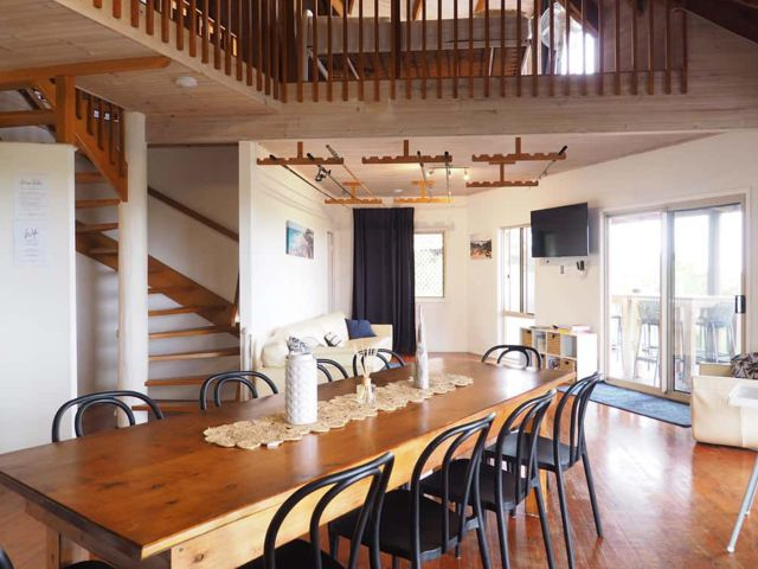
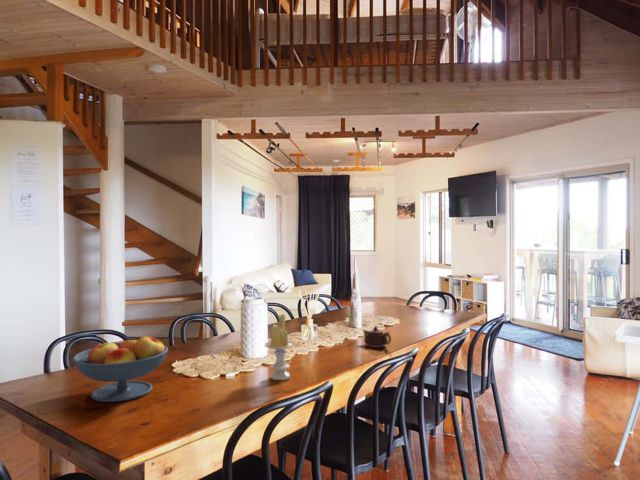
+ candle (280, 346)
+ fruit bowl (122, 365)
+ teapot (376, 336)
